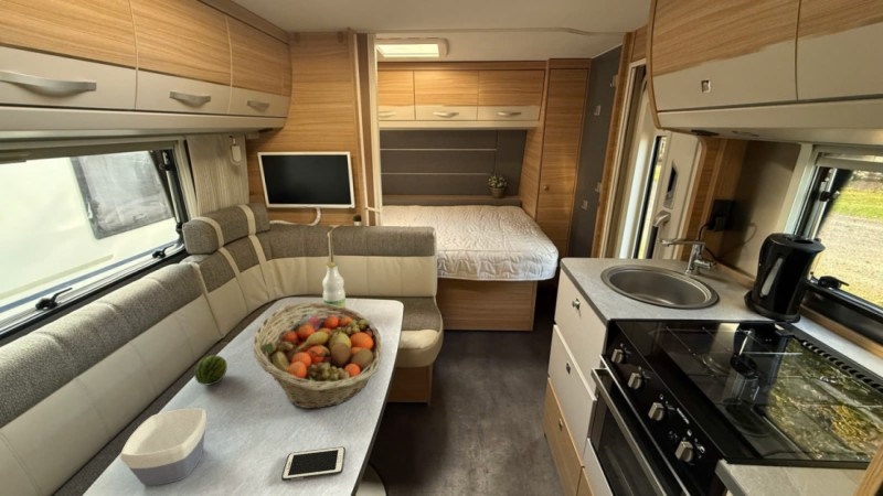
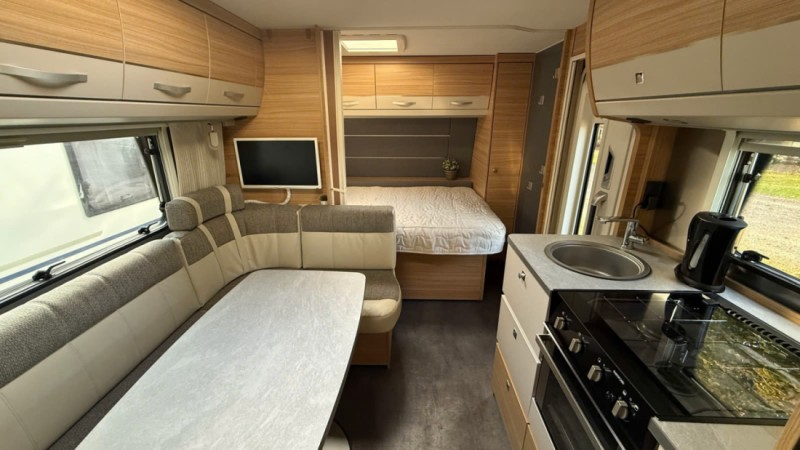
- bowl (170, 448)
- cell phone (315, 463)
- fruit basket (323, 348)
- bottle (333, 292)
- fruit (210, 369)
